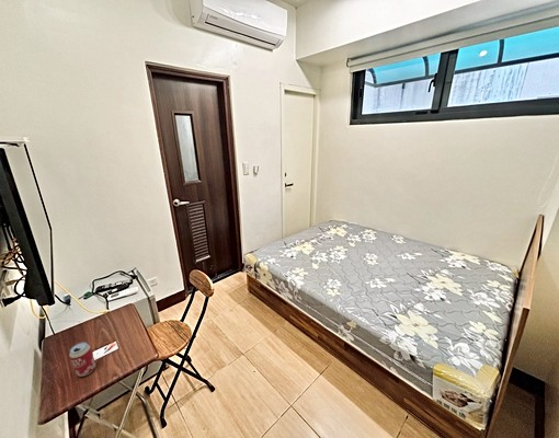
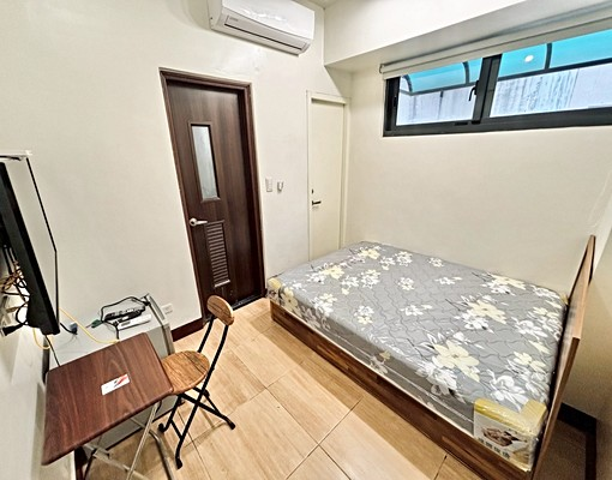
- beverage can (82, 359)
